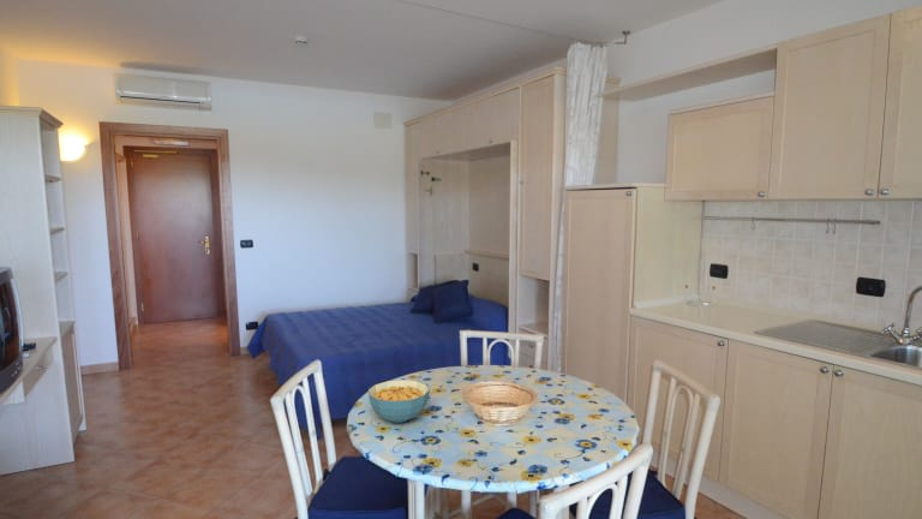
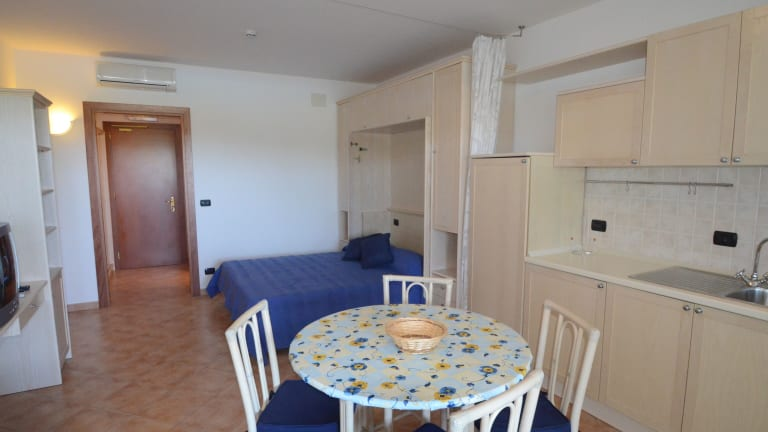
- cereal bowl (399, 404)
